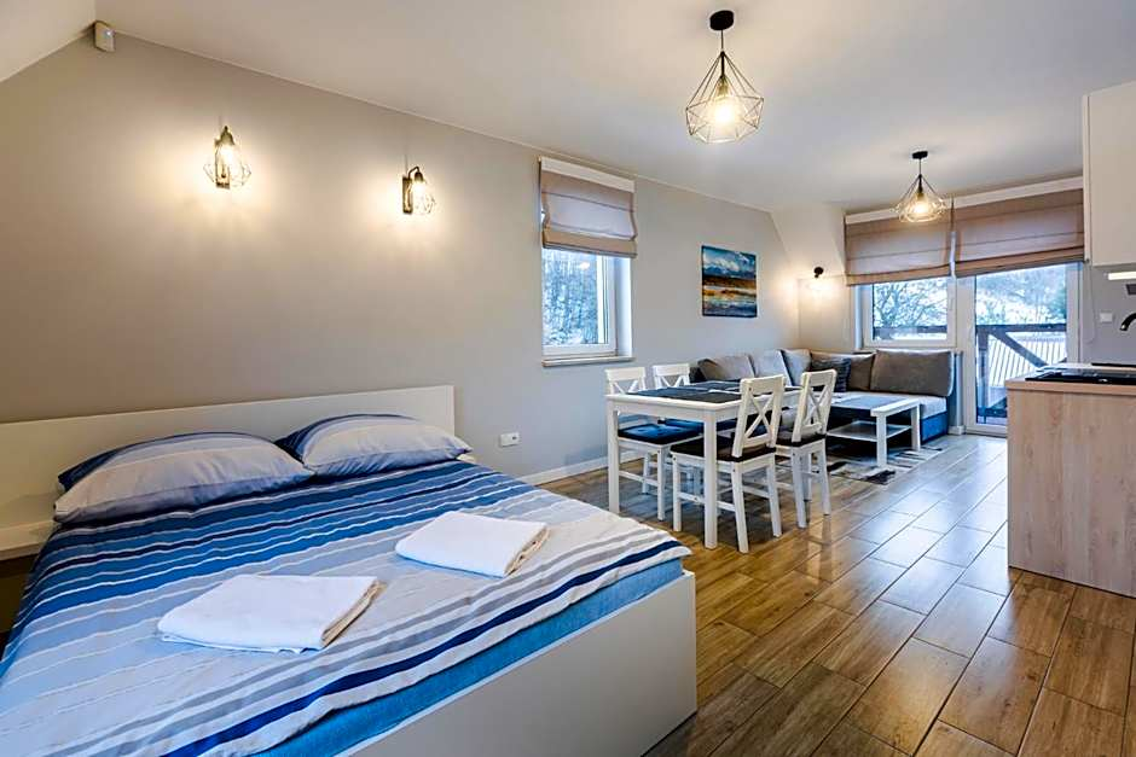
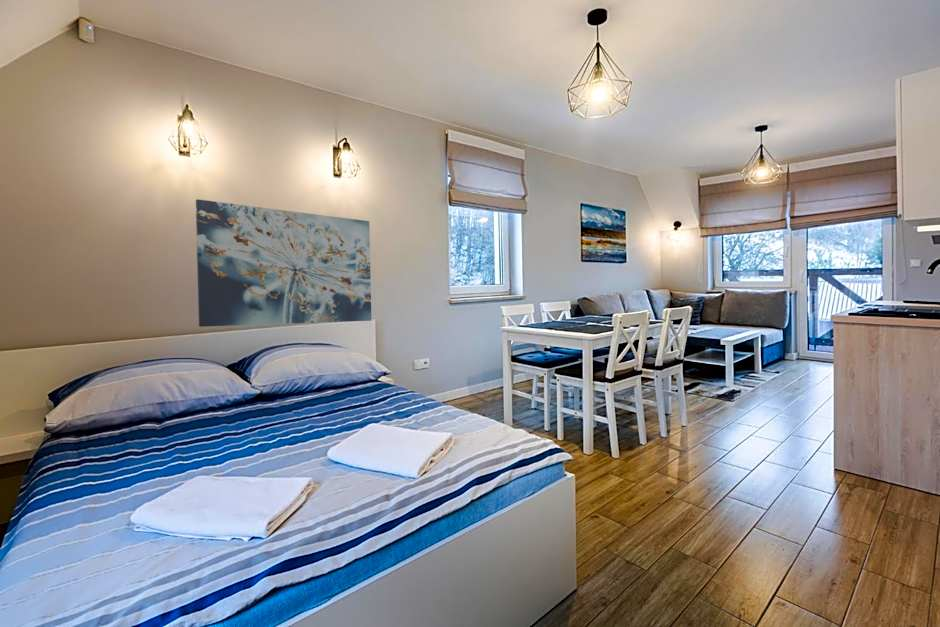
+ wall art (294, 267)
